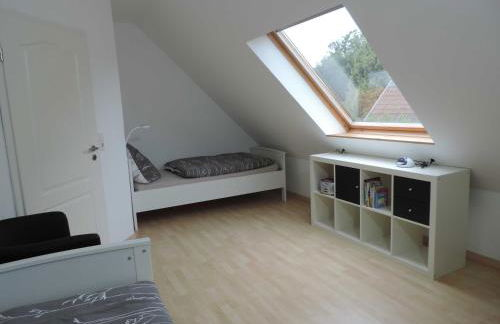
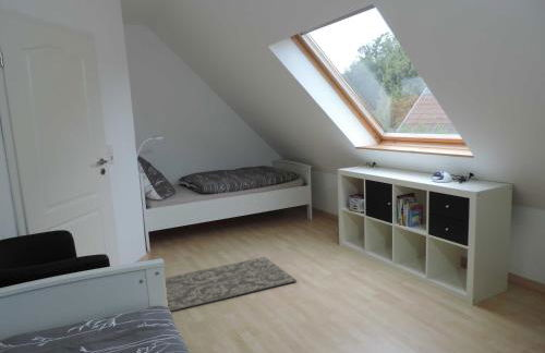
+ rug (207, 283)
